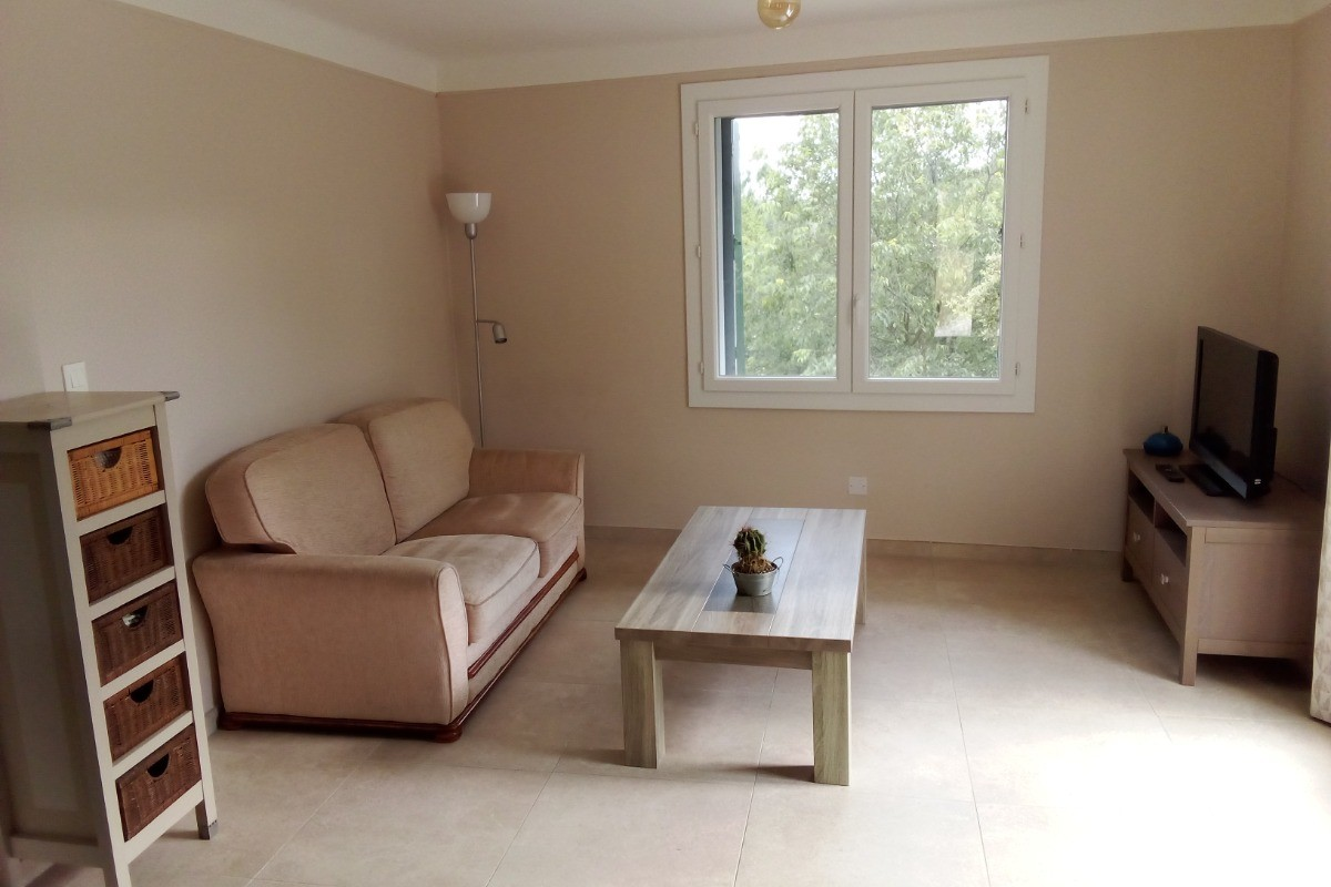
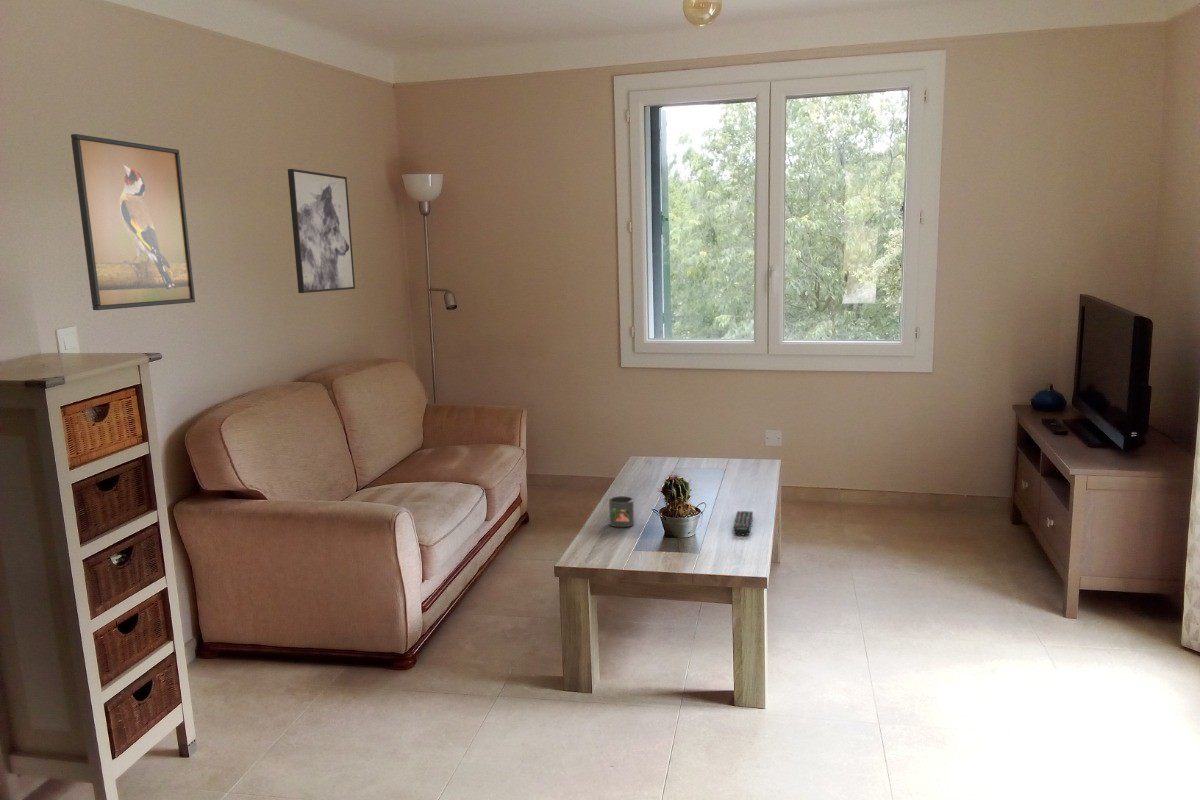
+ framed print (138, 225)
+ wall art (323, 232)
+ mug (622, 510)
+ remote control (743, 522)
